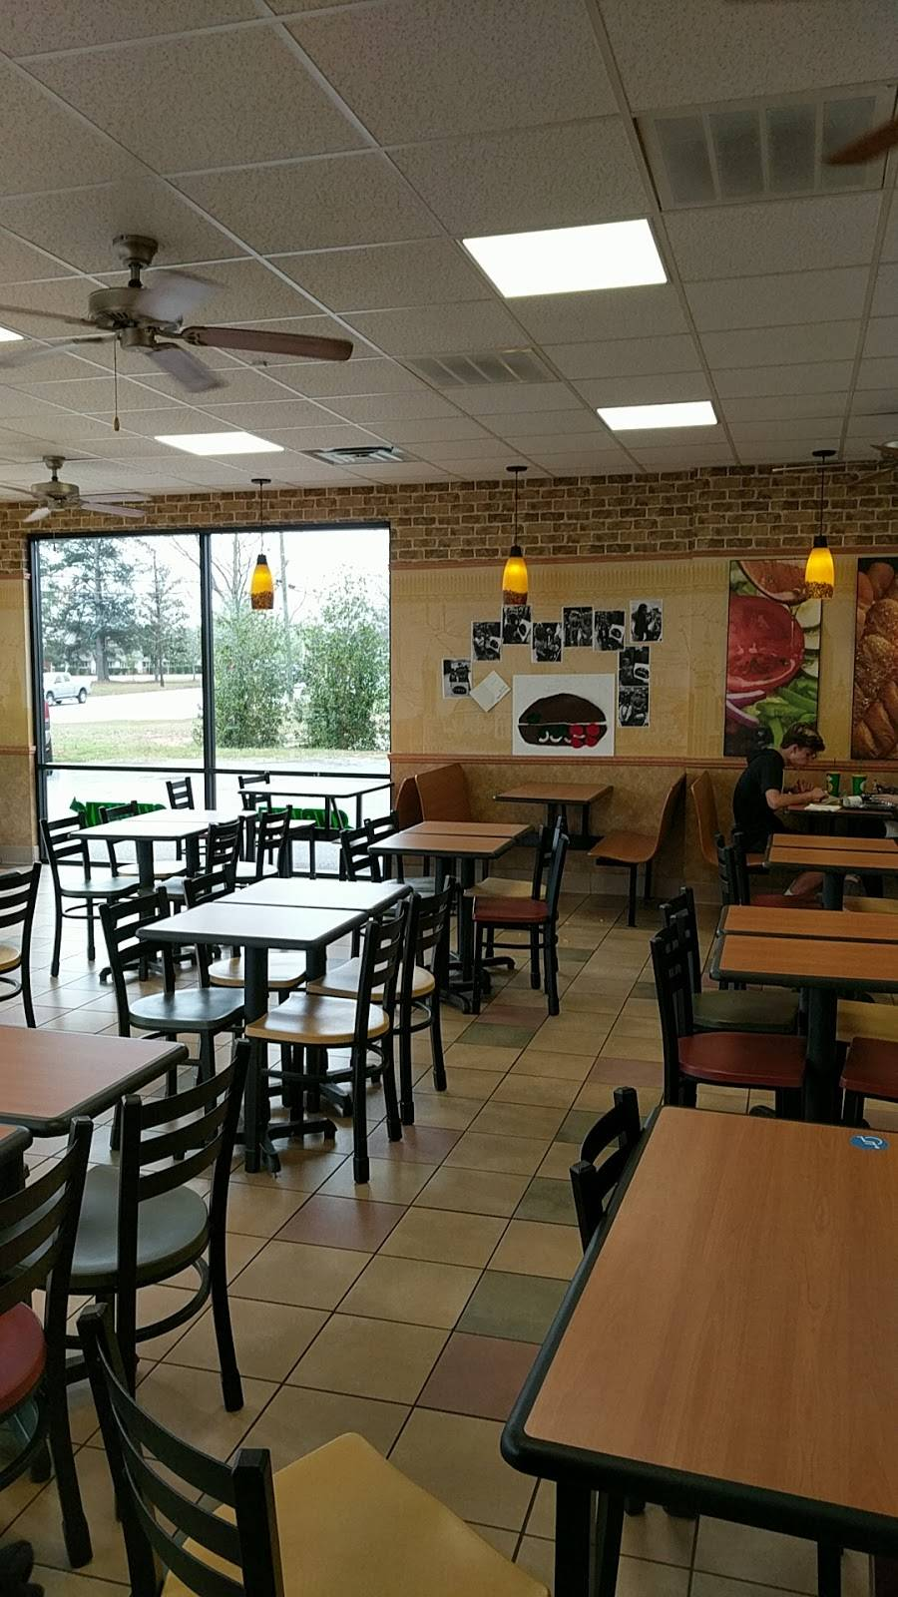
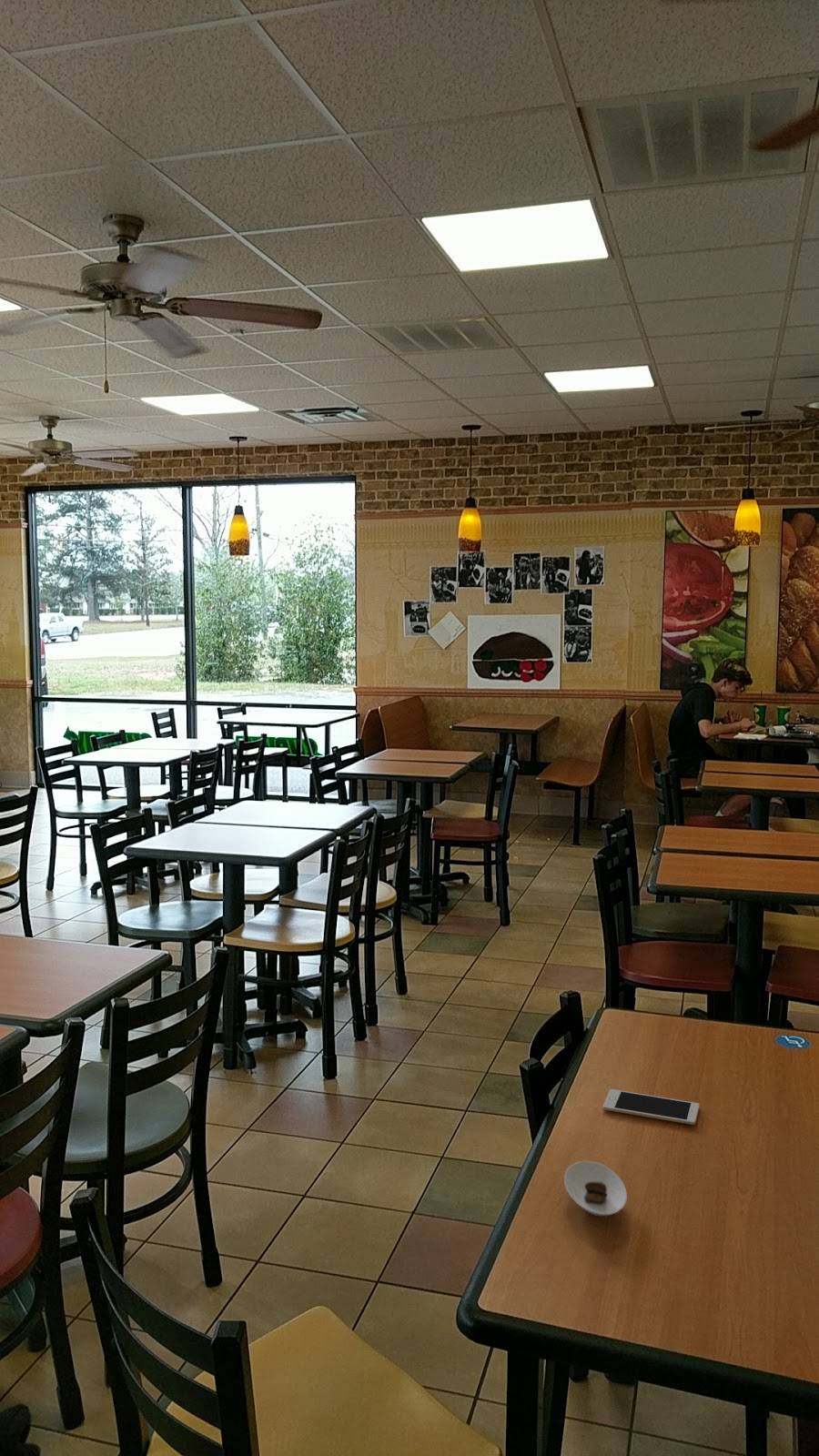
+ saucer (594, 1192)
+ cell phone (651, 1107)
